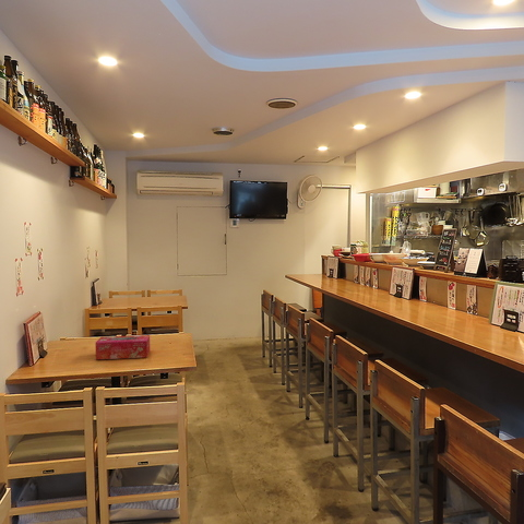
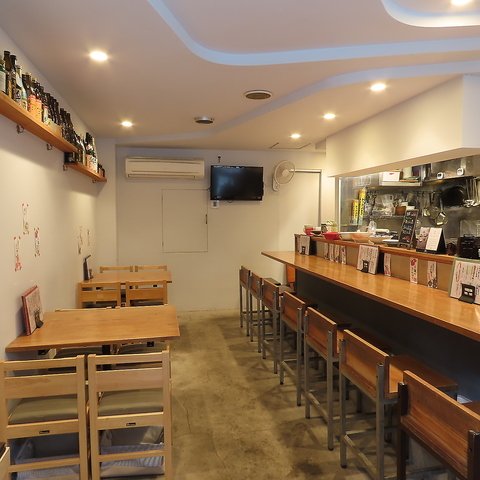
- tissue box (123, 346)
